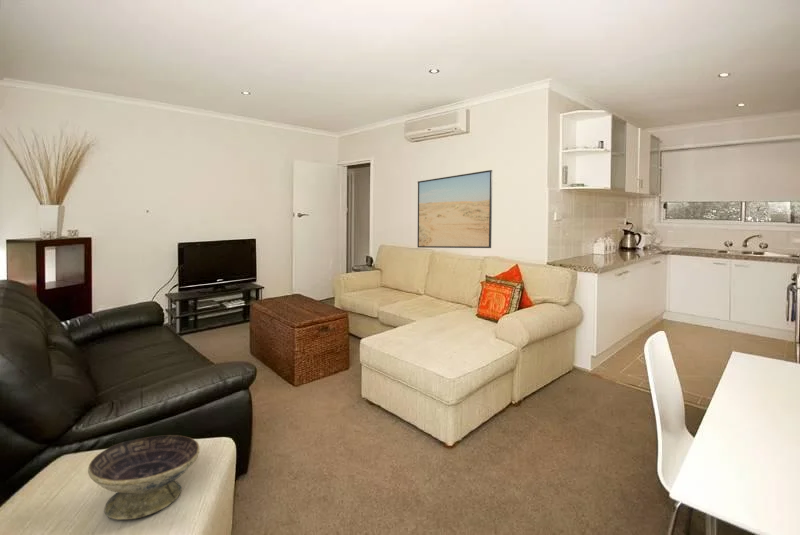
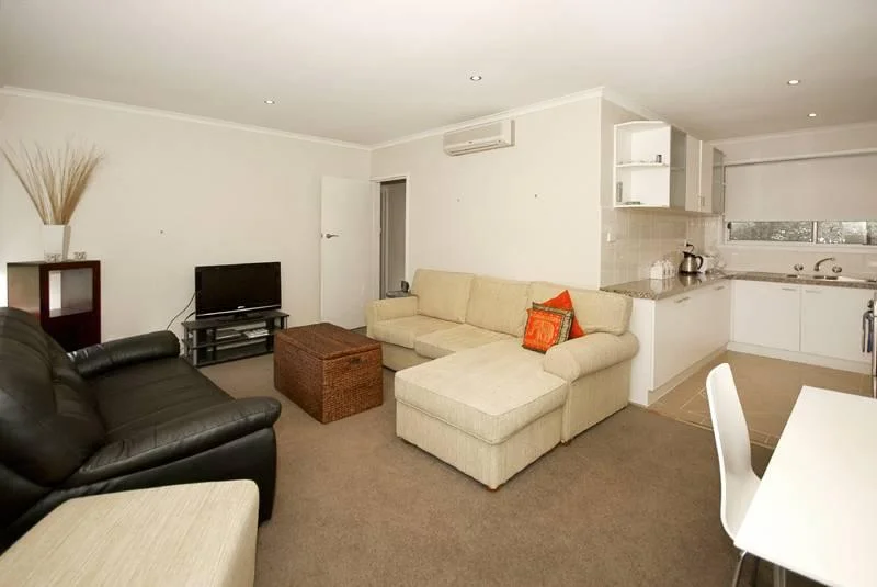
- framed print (451, 212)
- decorative bowl (147, 474)
